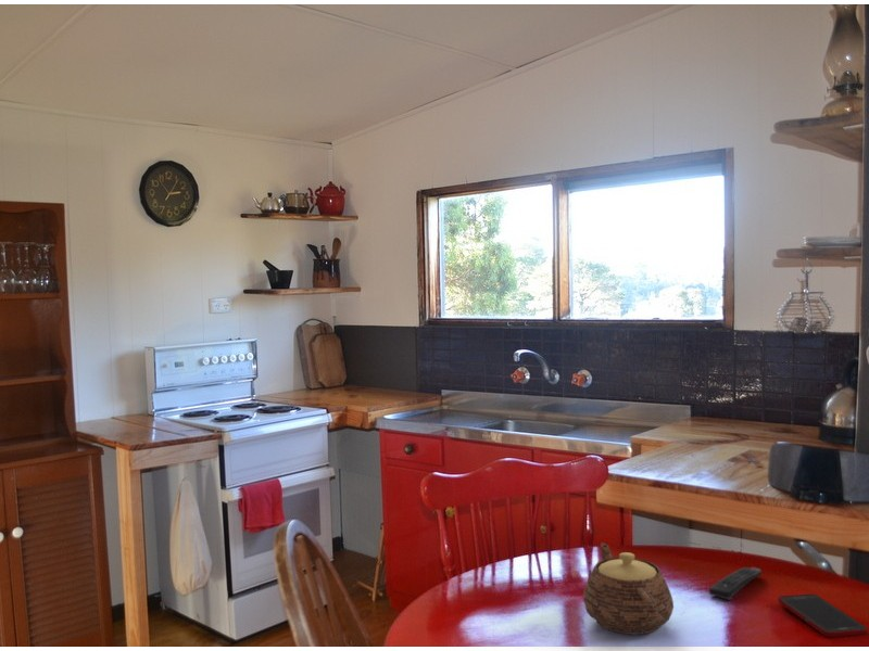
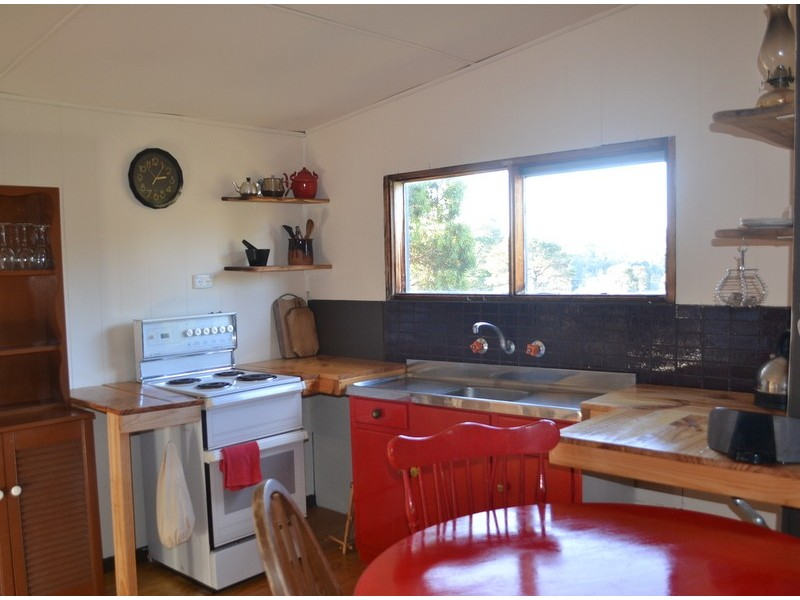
- teapot (626, 586)
- remote control (738, 580)
- cell phone (820, 614)
